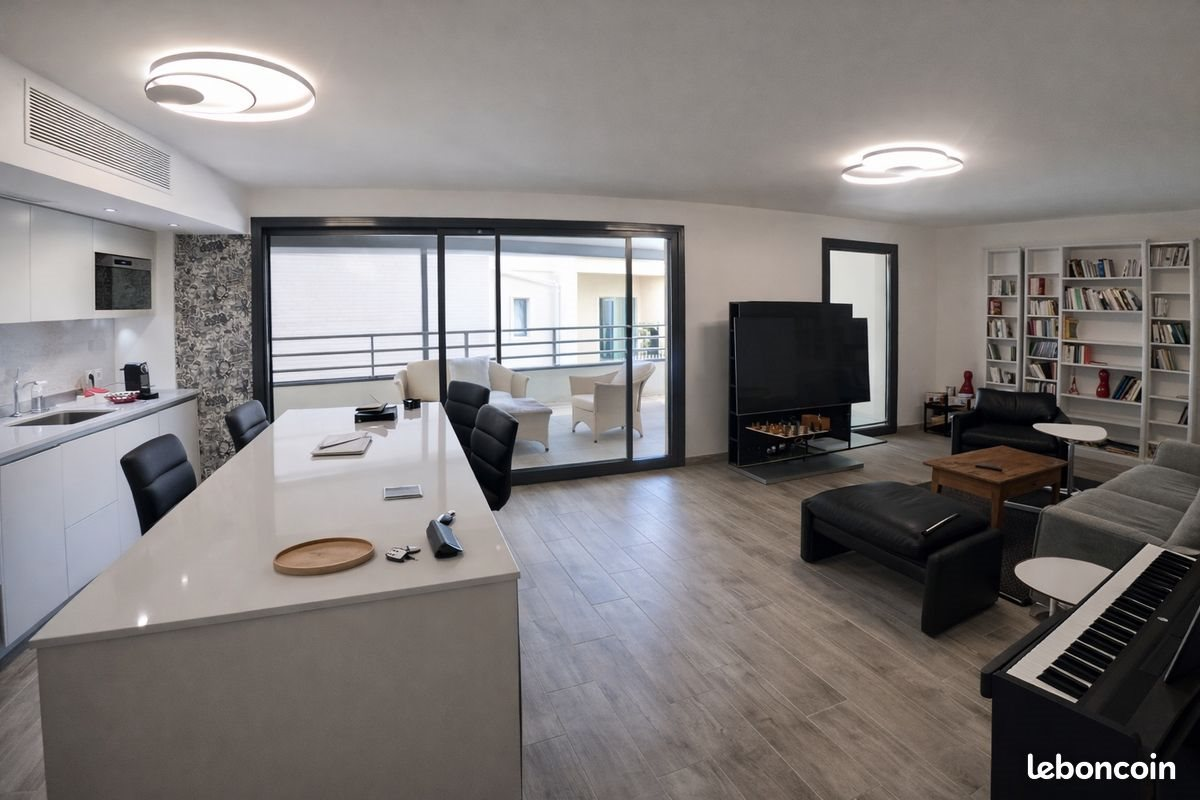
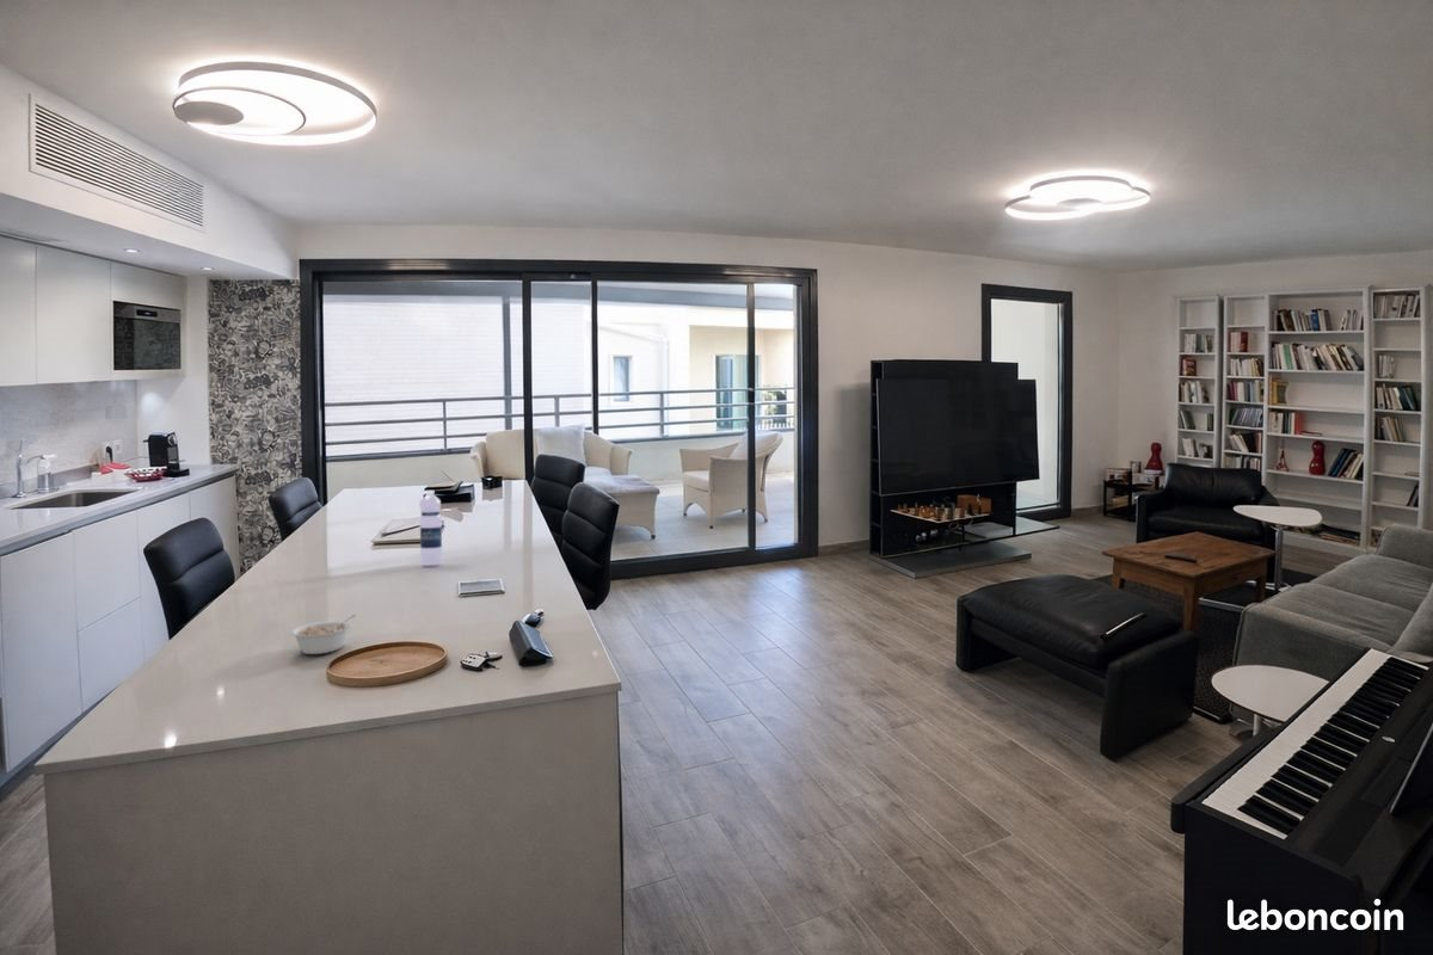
+ water bottle (430, 528)
+ legume (322, 635)
